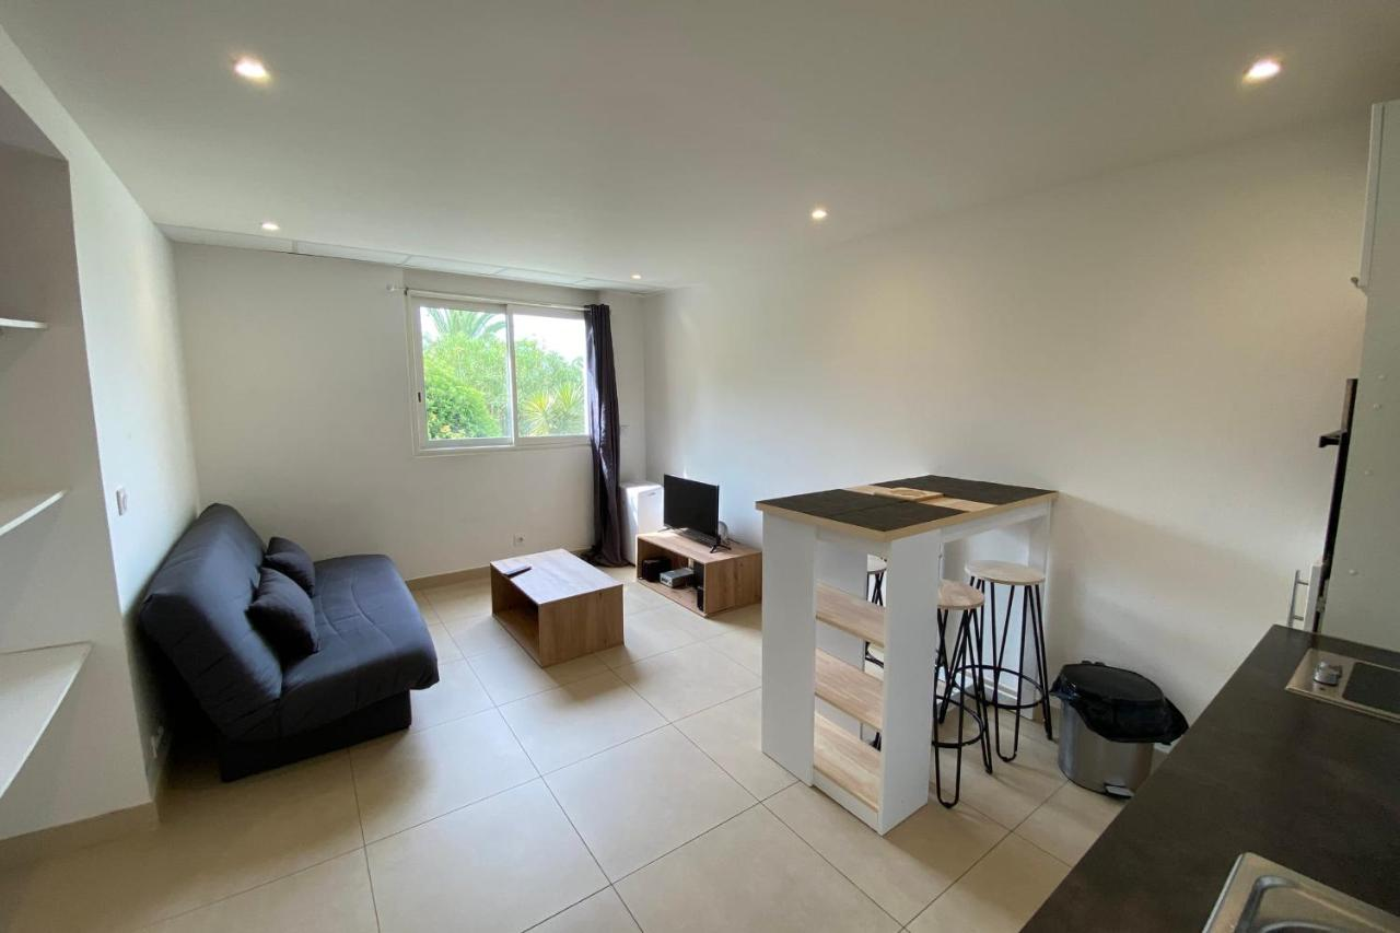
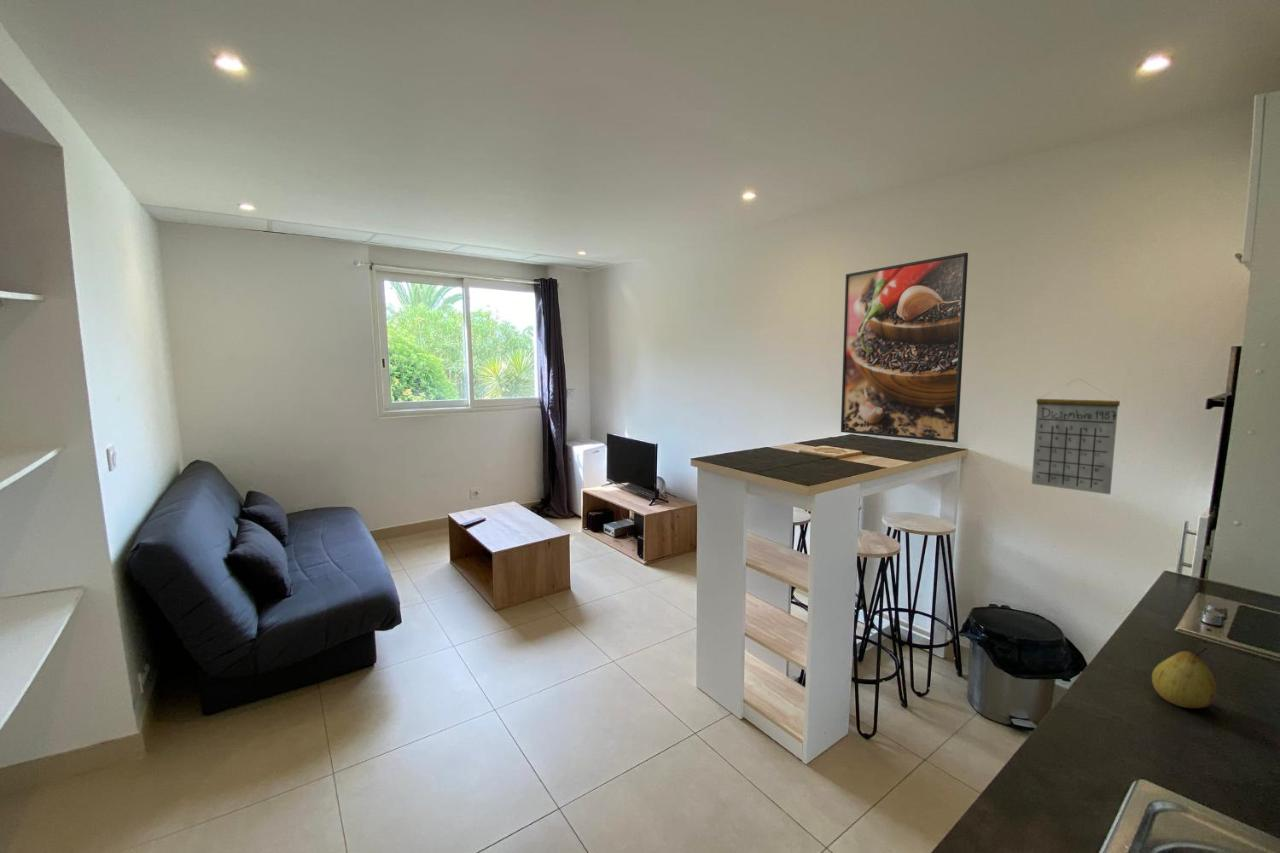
+ calendar (1073, 434)
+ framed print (897, 352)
+ fruit (1184, 673)
